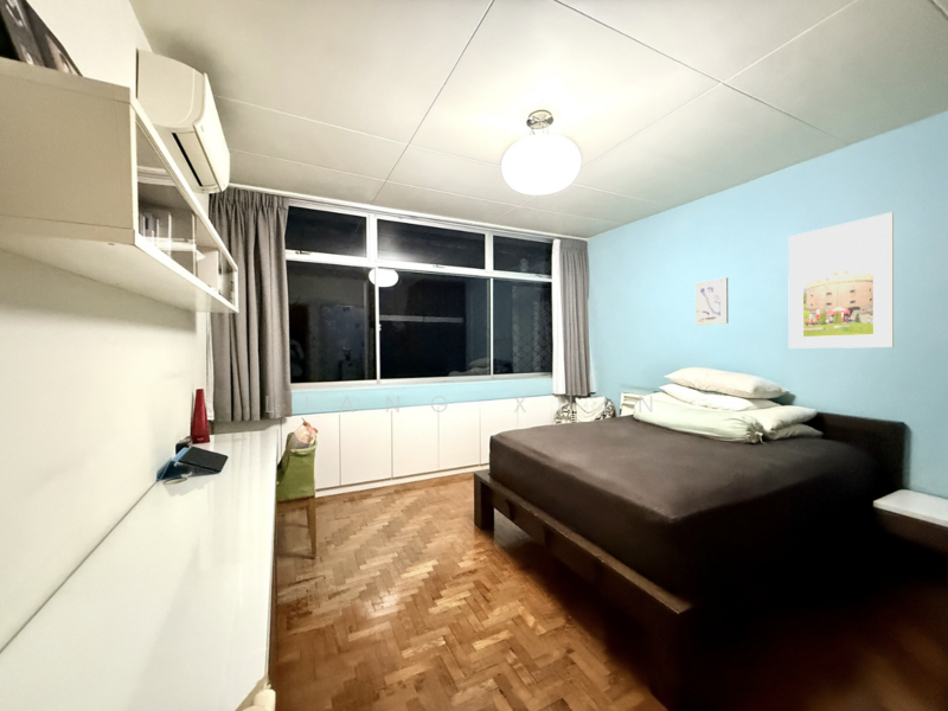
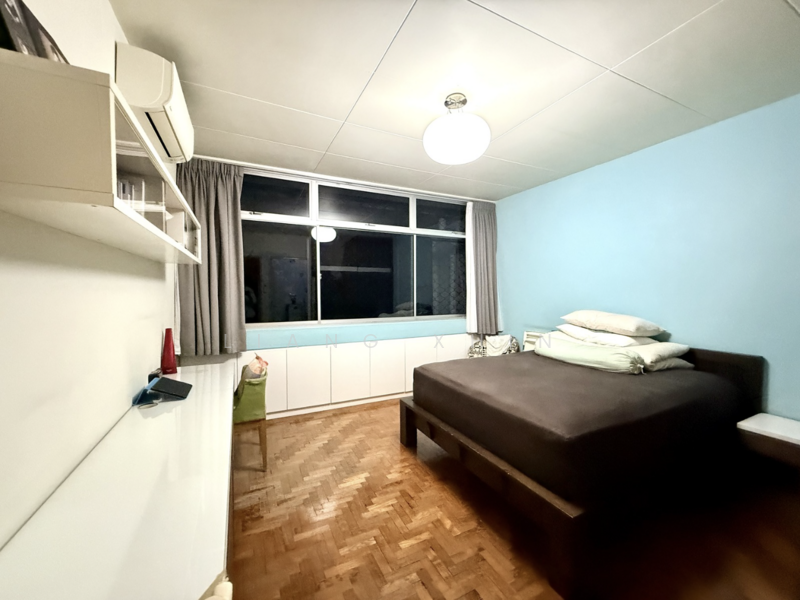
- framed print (835, 287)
- wall art (711, 302)
